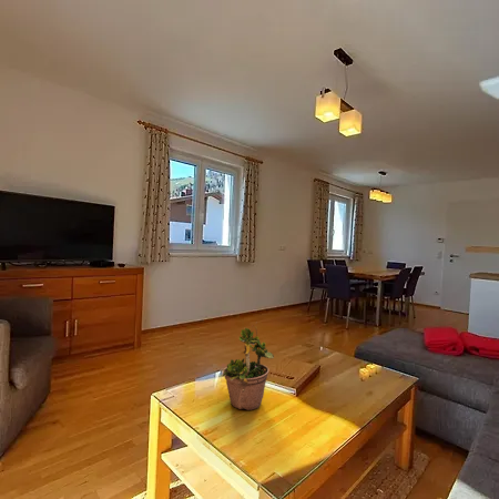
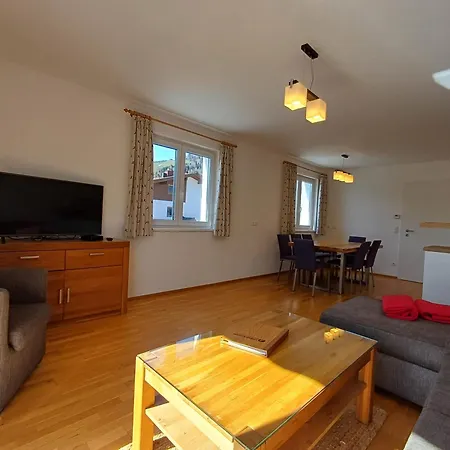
- potted plant (245, 359)
